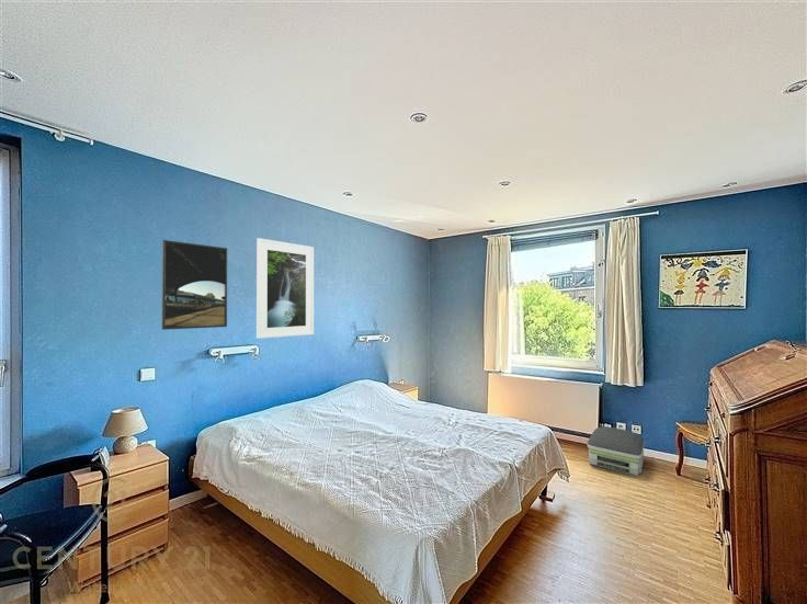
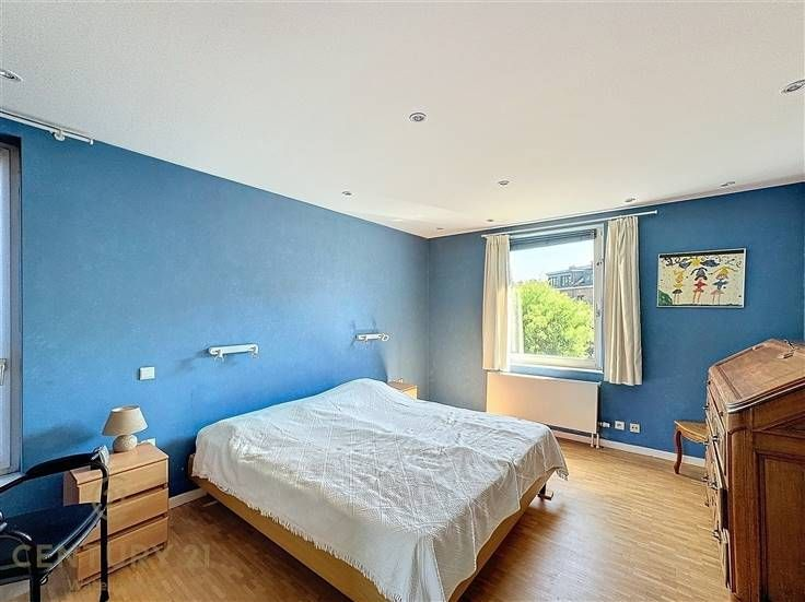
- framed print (286, 289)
- air purifier (615, 445)
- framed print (196, 286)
